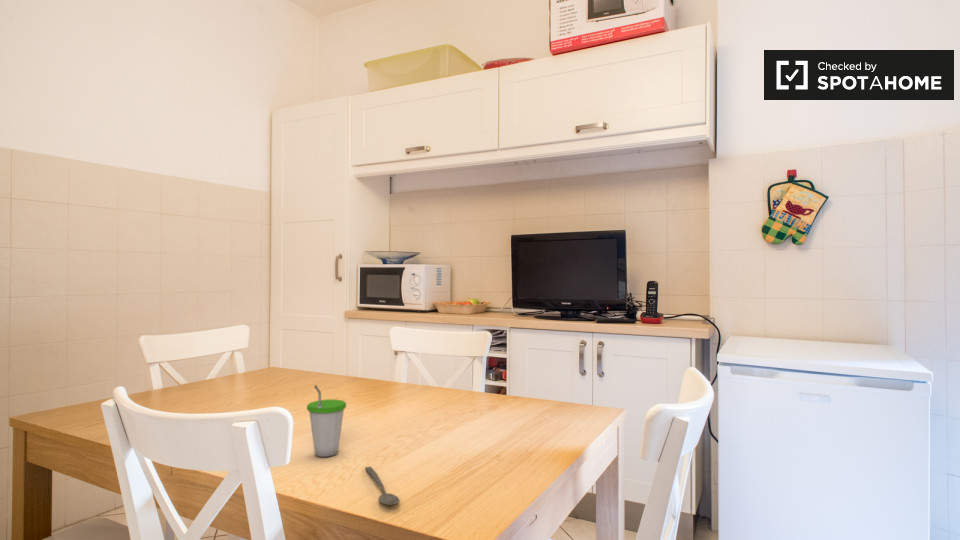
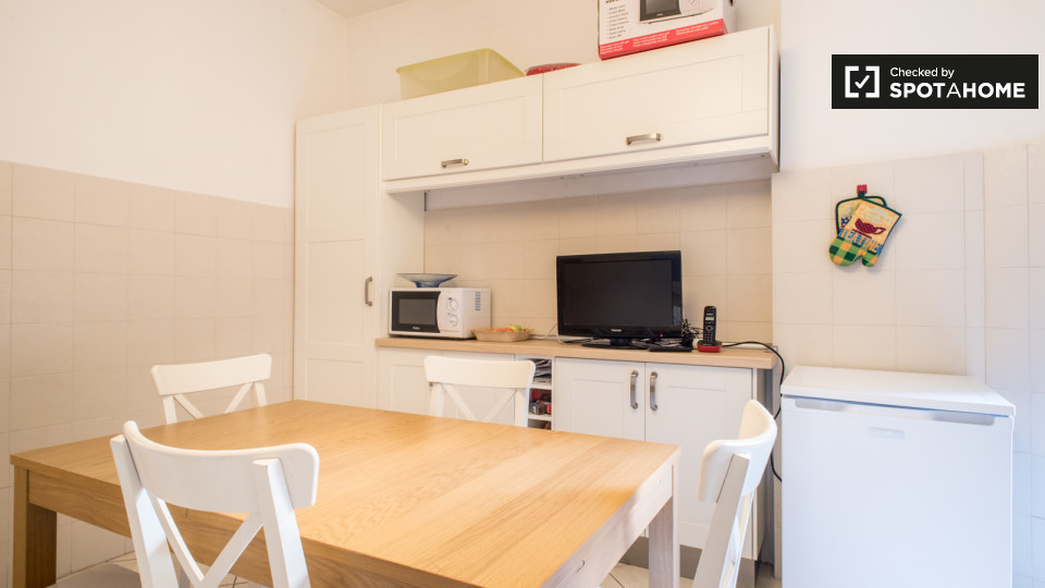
- cup (326, 417)
- spoon (379, 483)
